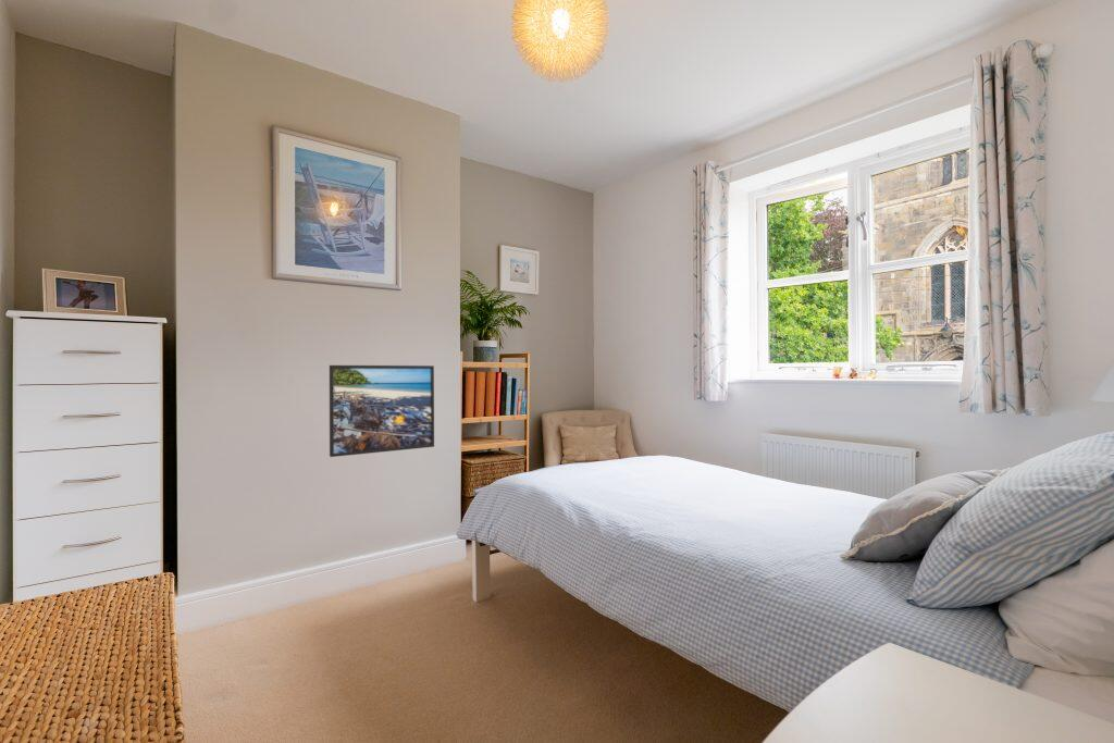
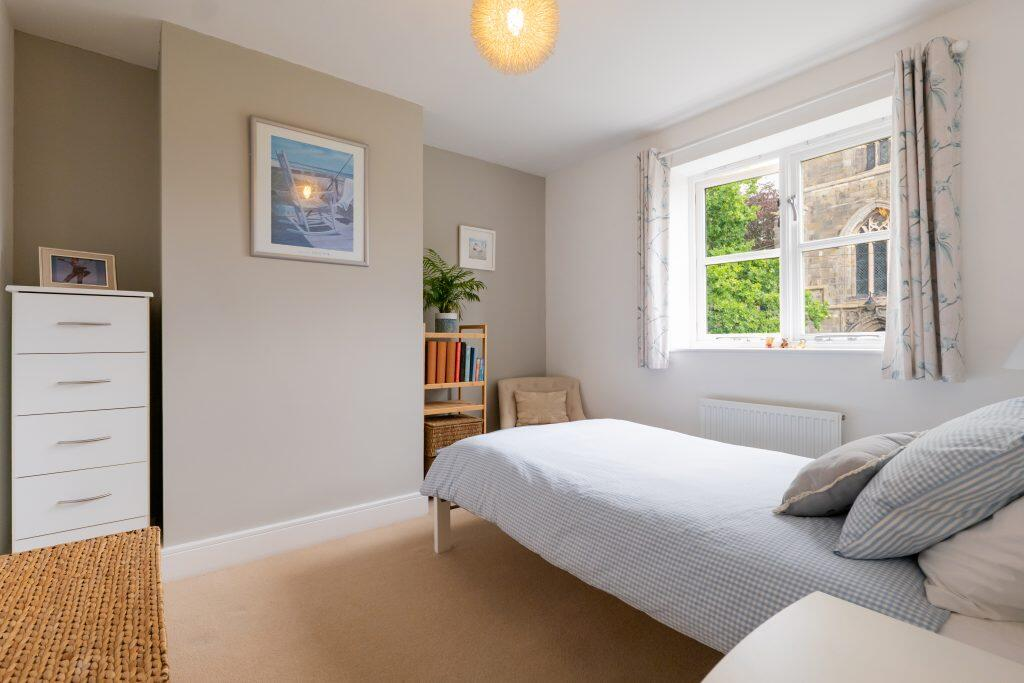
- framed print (384, 408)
